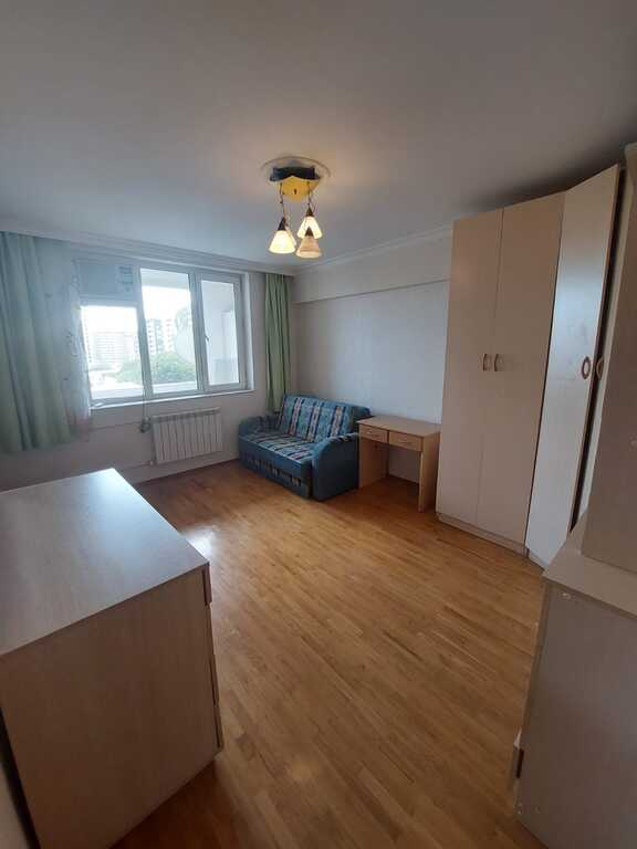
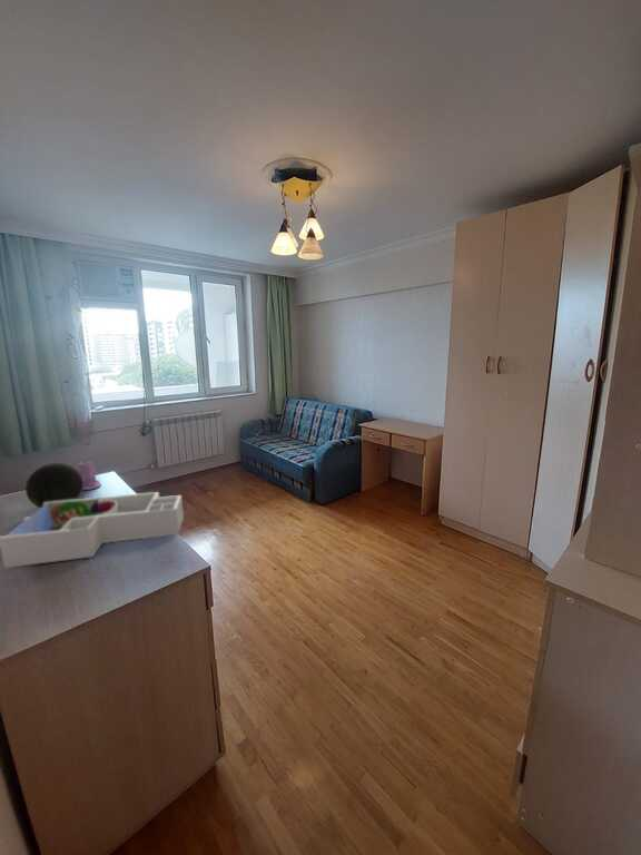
+ decorative orb (56, 485)
+ desk organizer (106, 523)
+ candle (86, 472)
